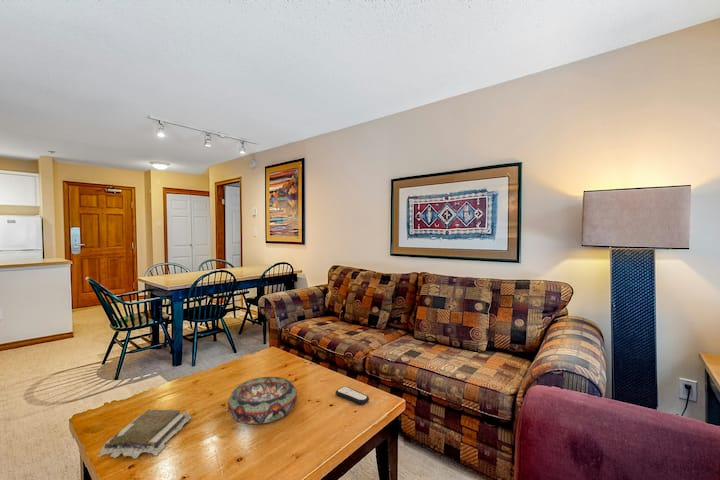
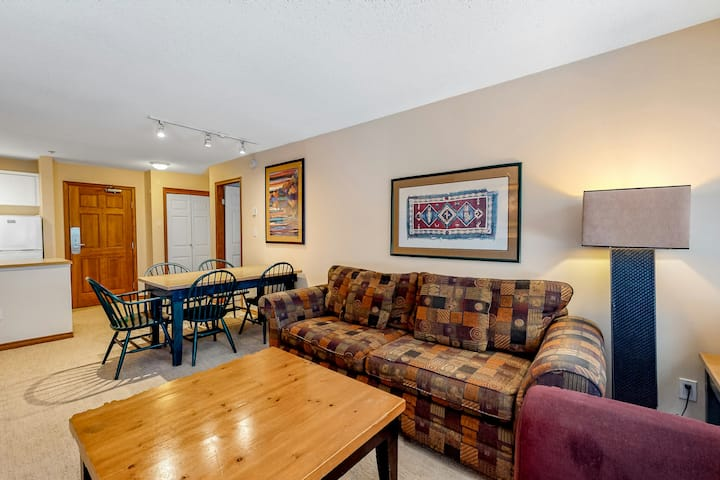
- decorative bowl (263, 399)
- book (149, 423)
- remote control (352, 395)
